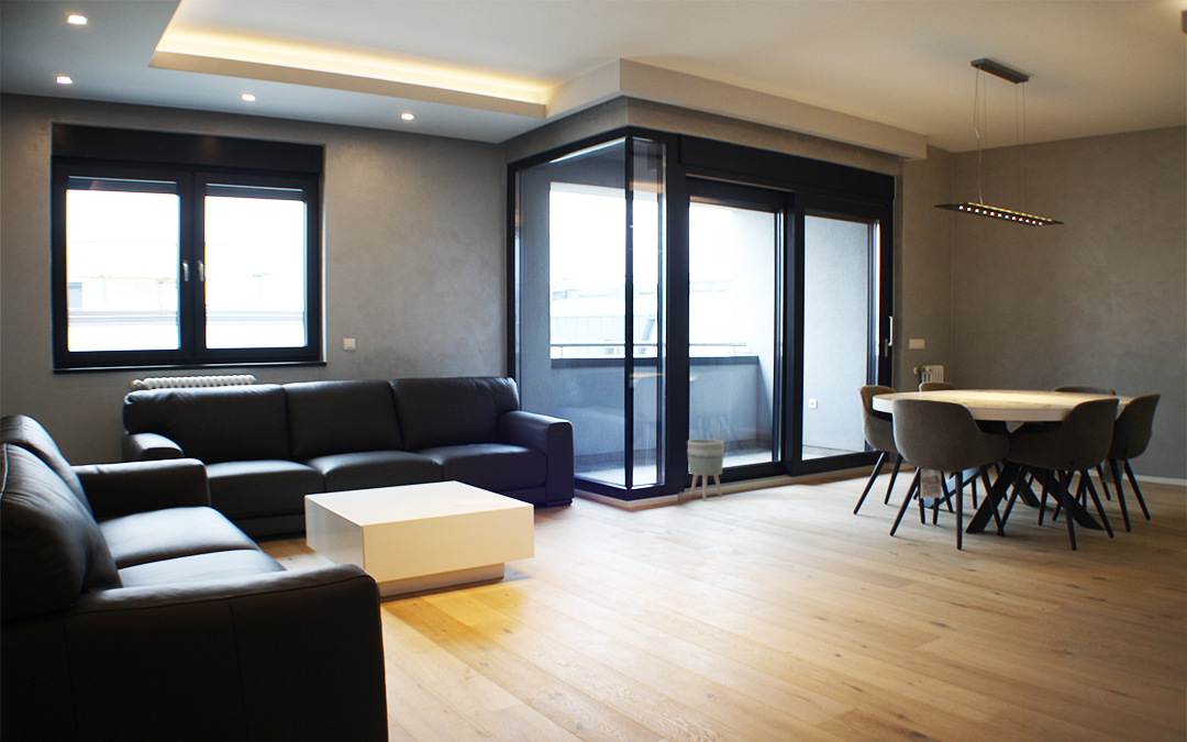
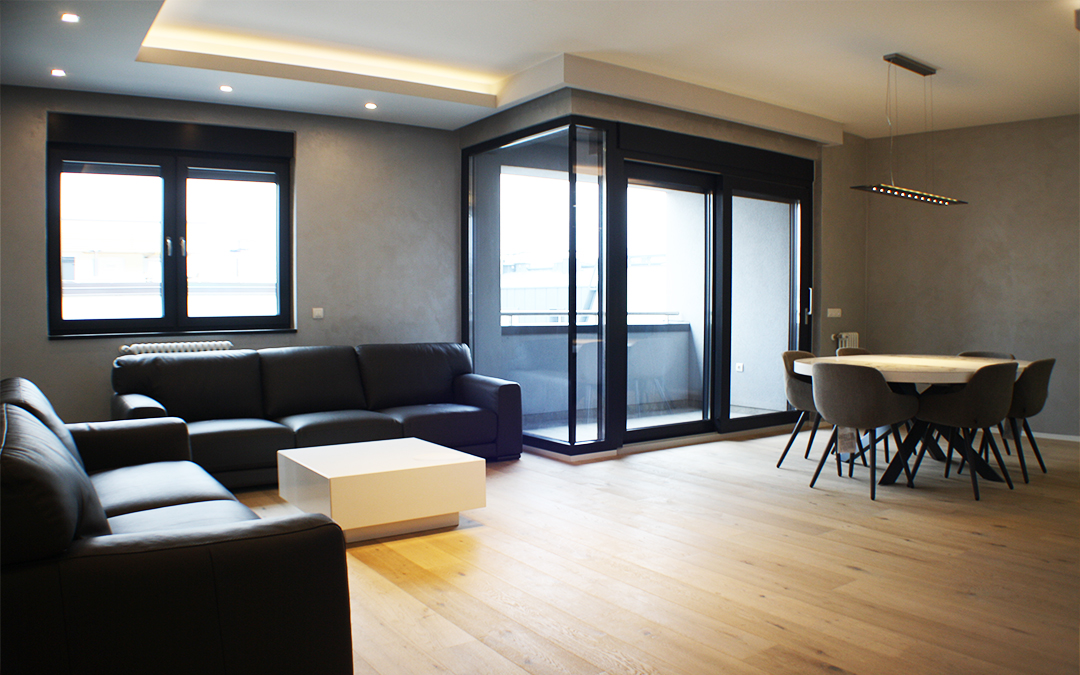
- planter (705, 468)
